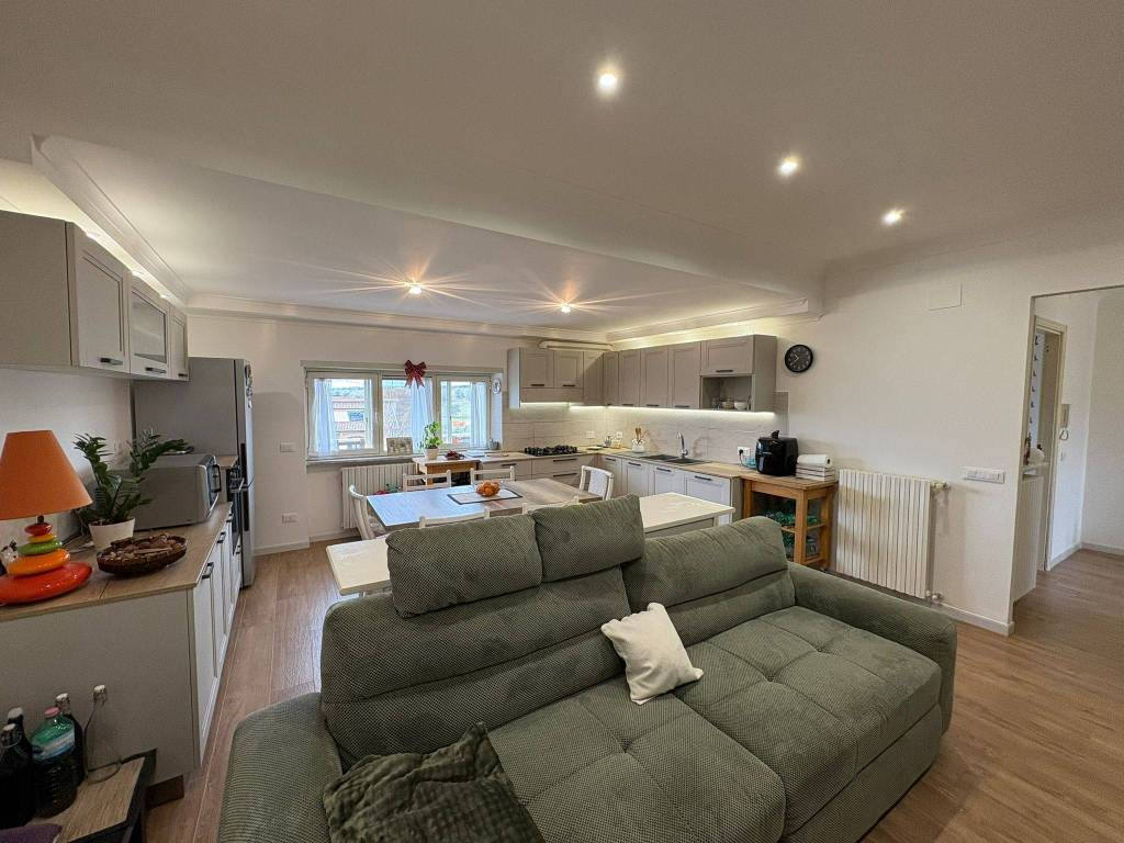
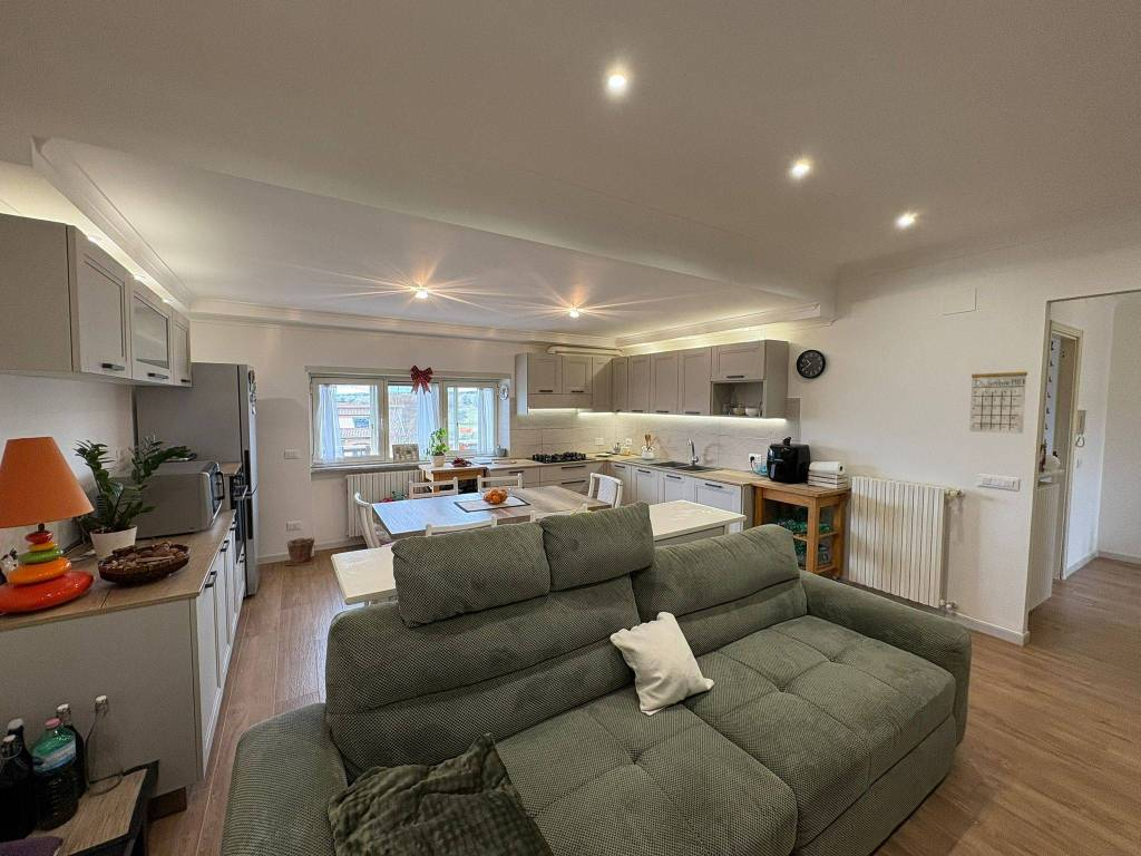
+ calendar (996, 396)
+ plant pot (301, 549)
